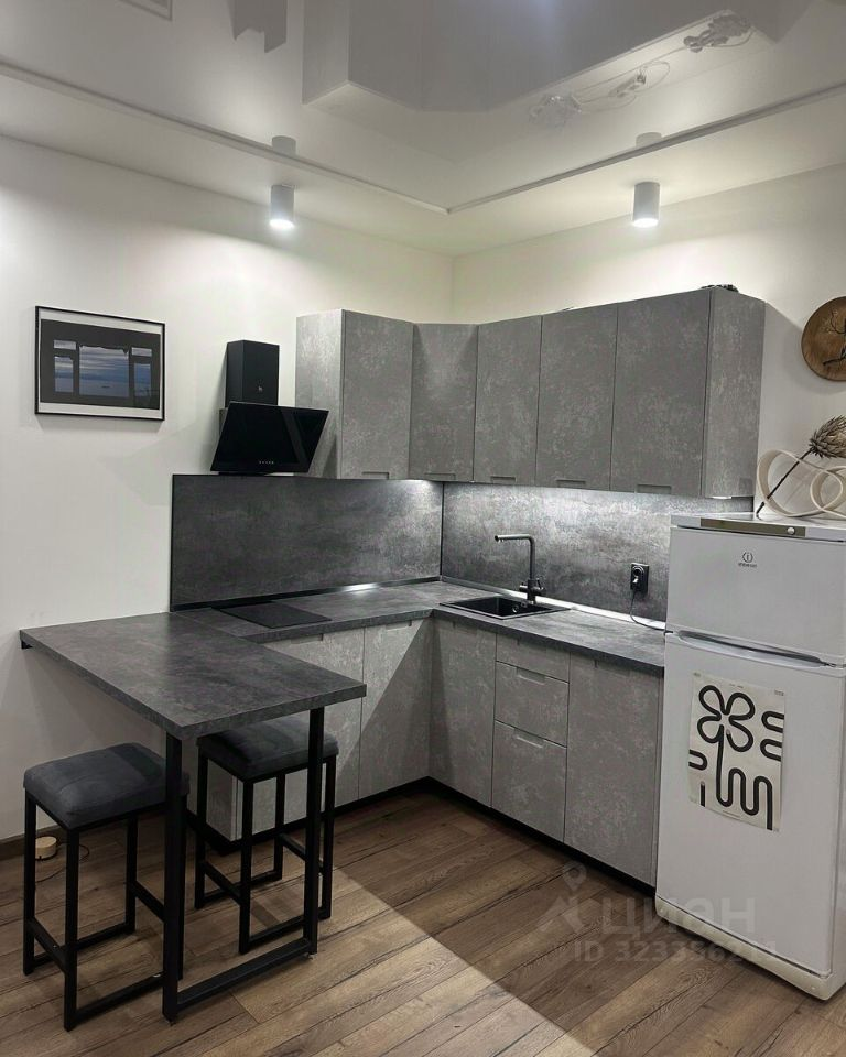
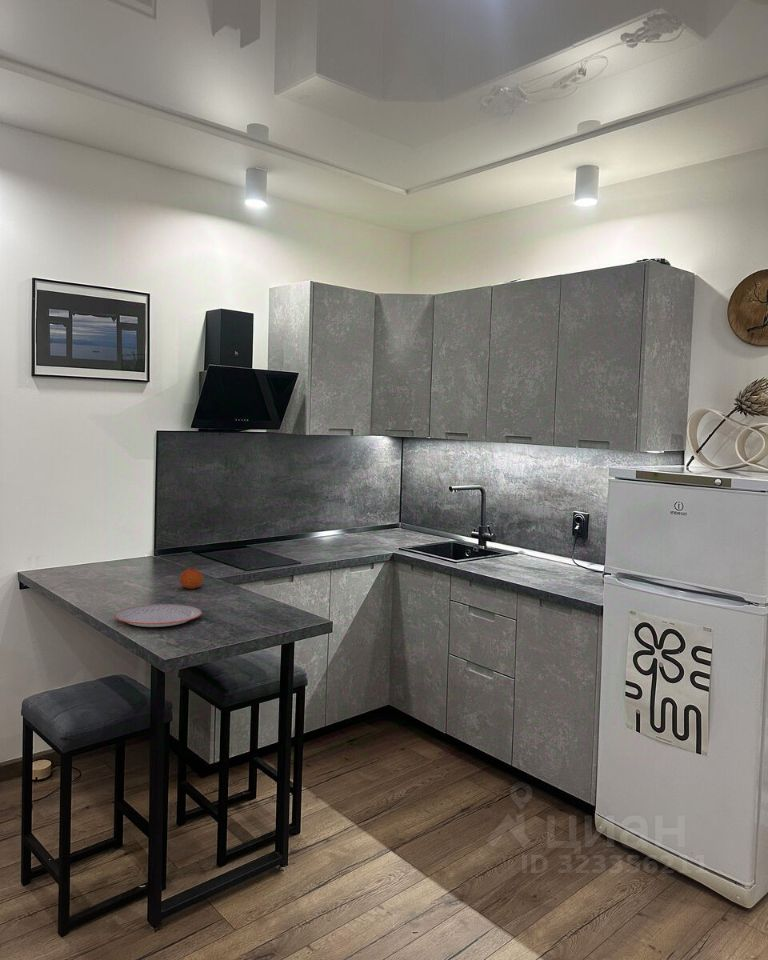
+ fruit (191, 578)
+ plate (158, 616)
